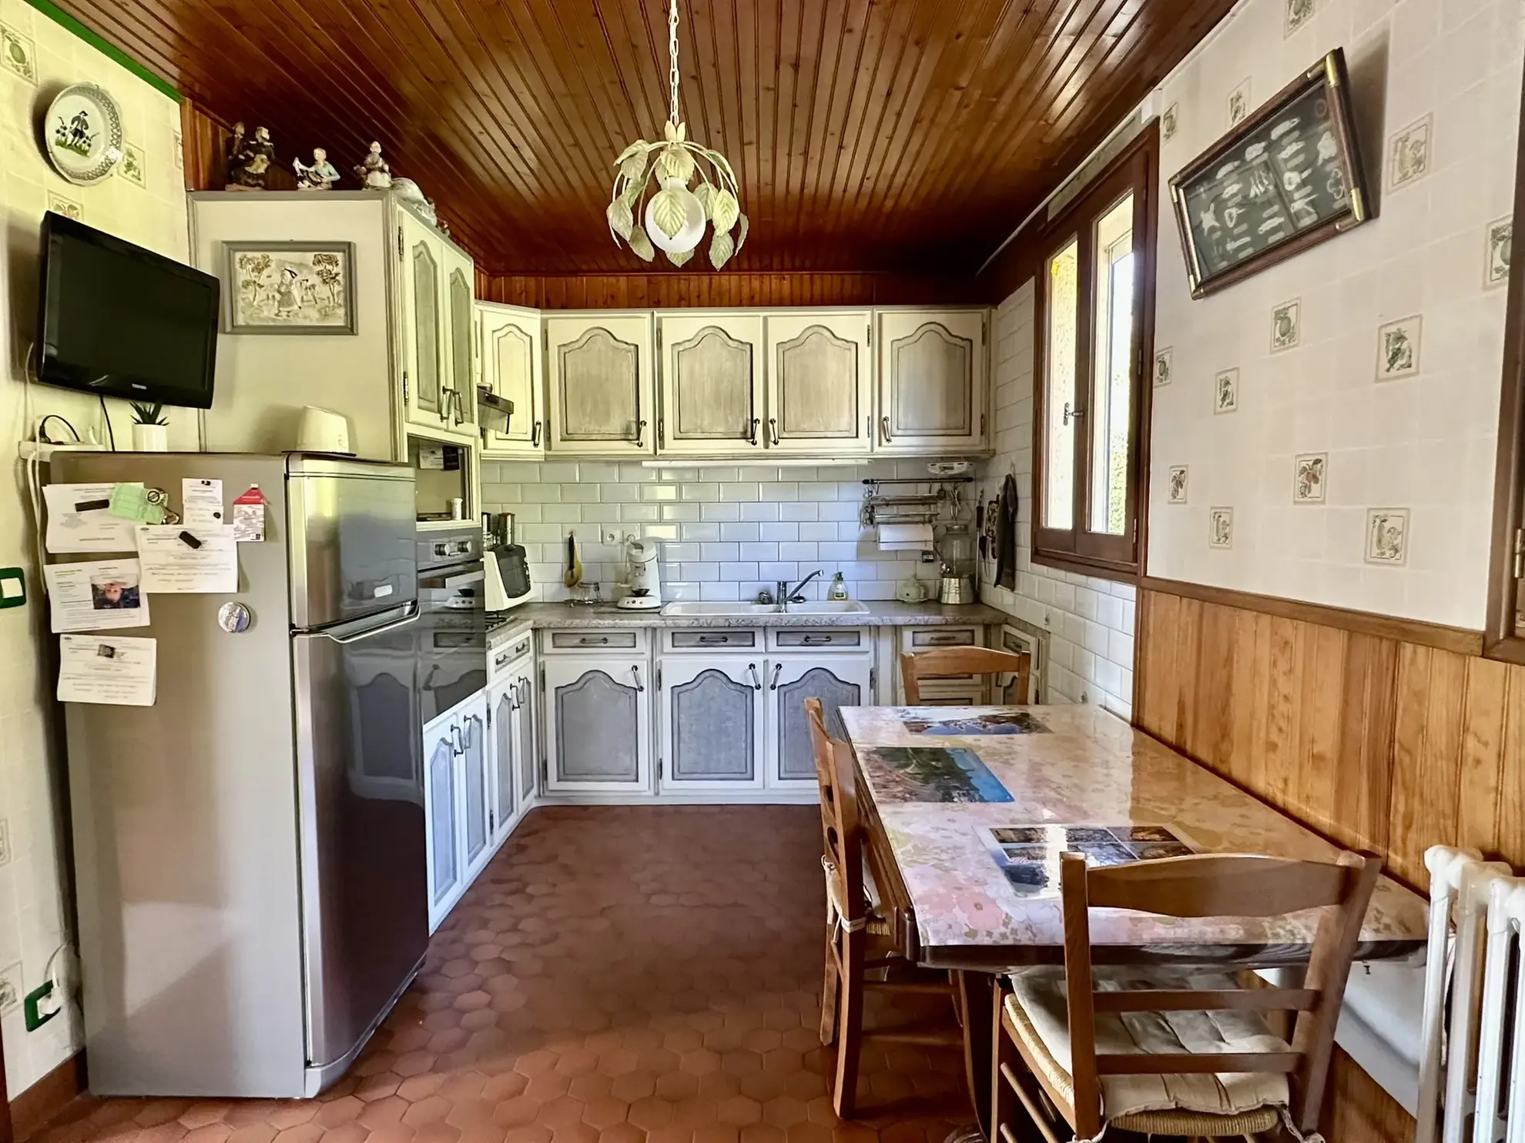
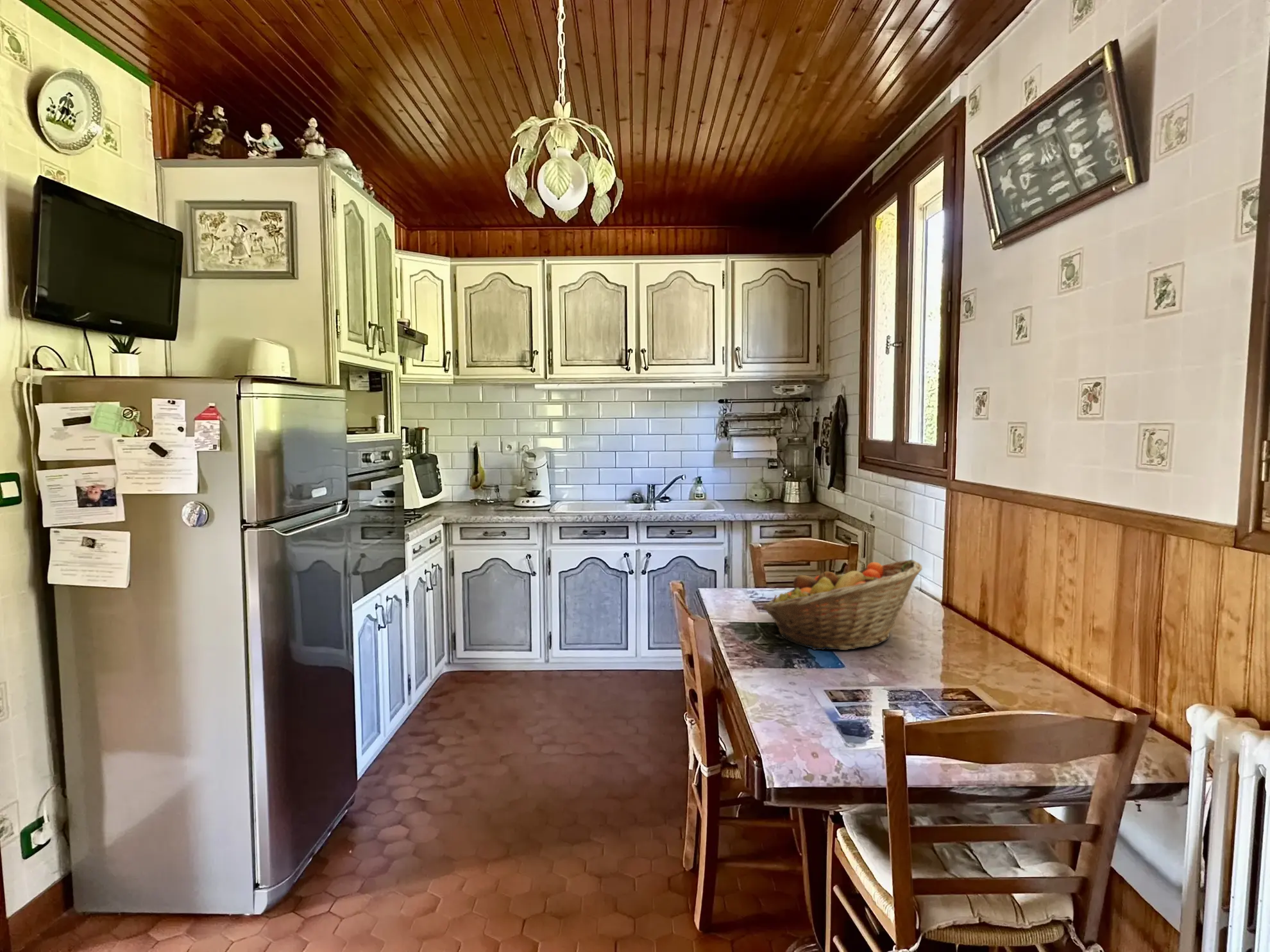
+ fruit basket (843, 597)
